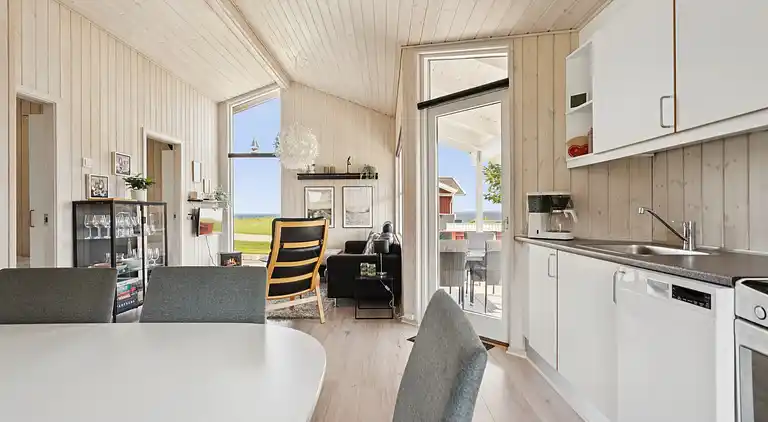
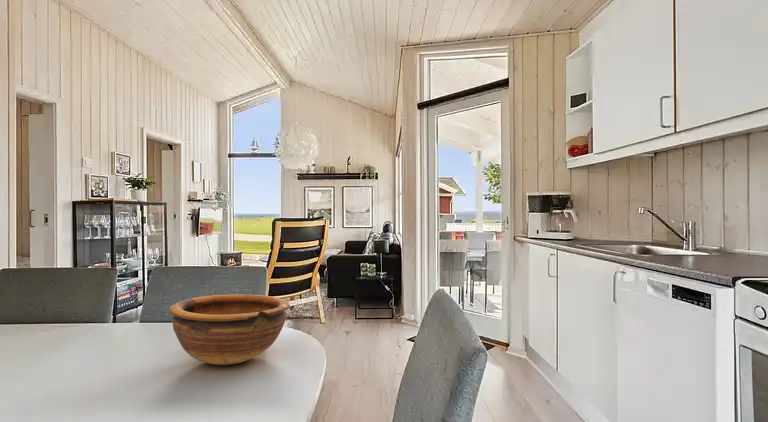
+ bowl (232, 330)
